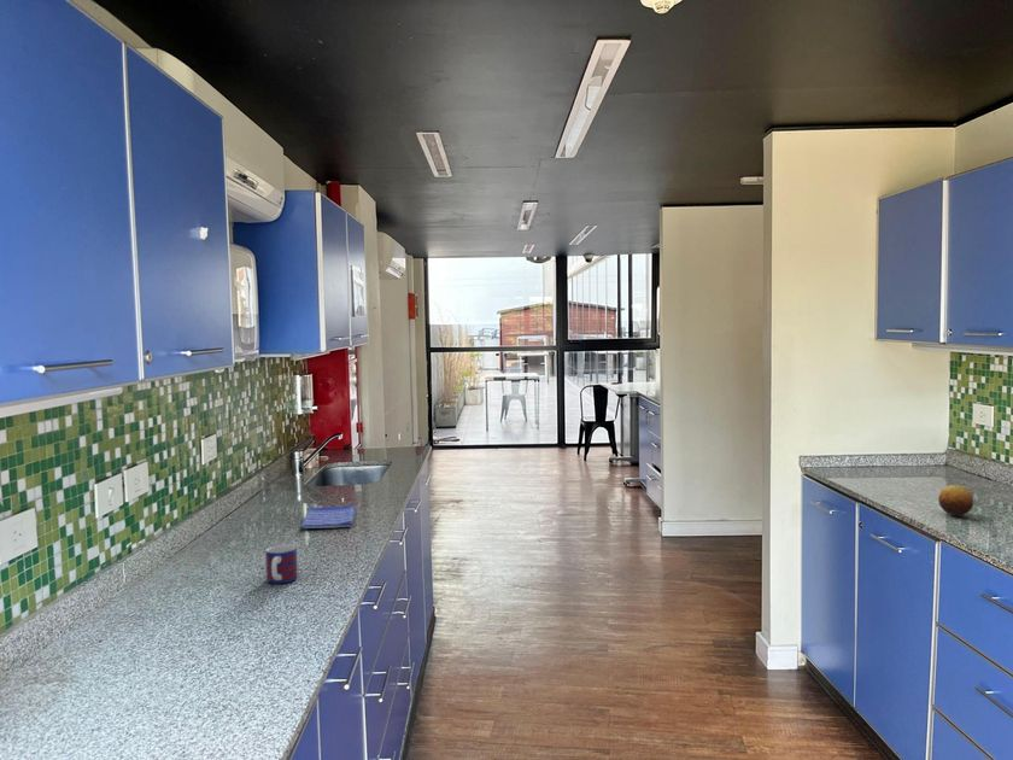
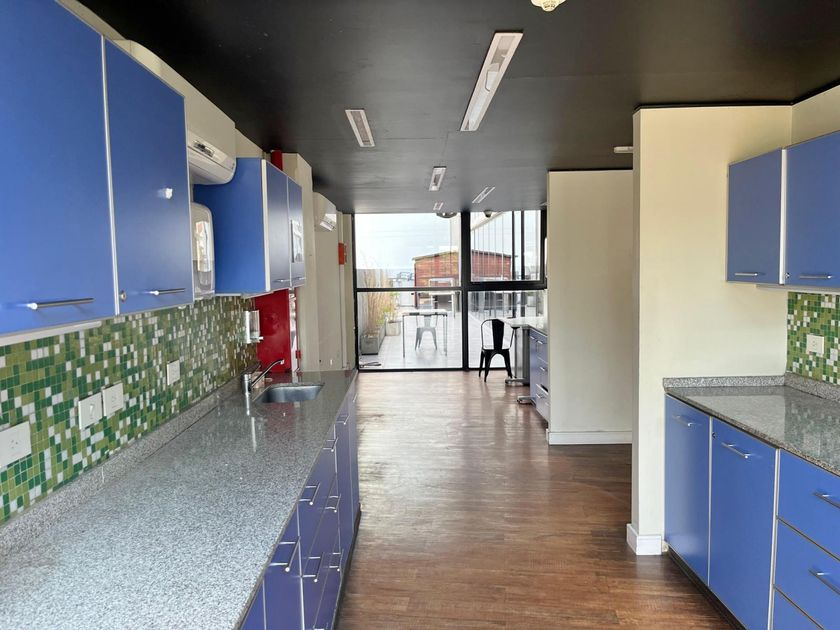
- dish towel (329, 515)
- fruit (955, 499)
- mug (280, 566)
